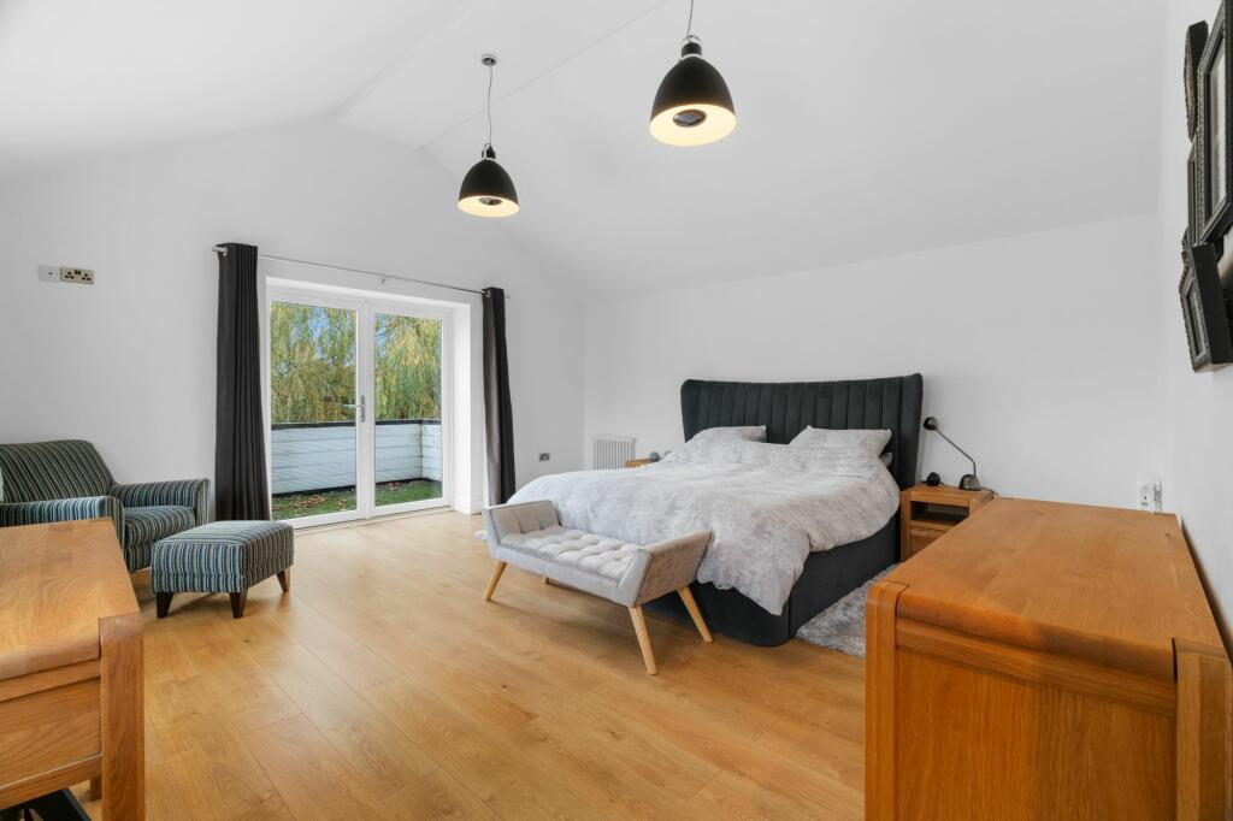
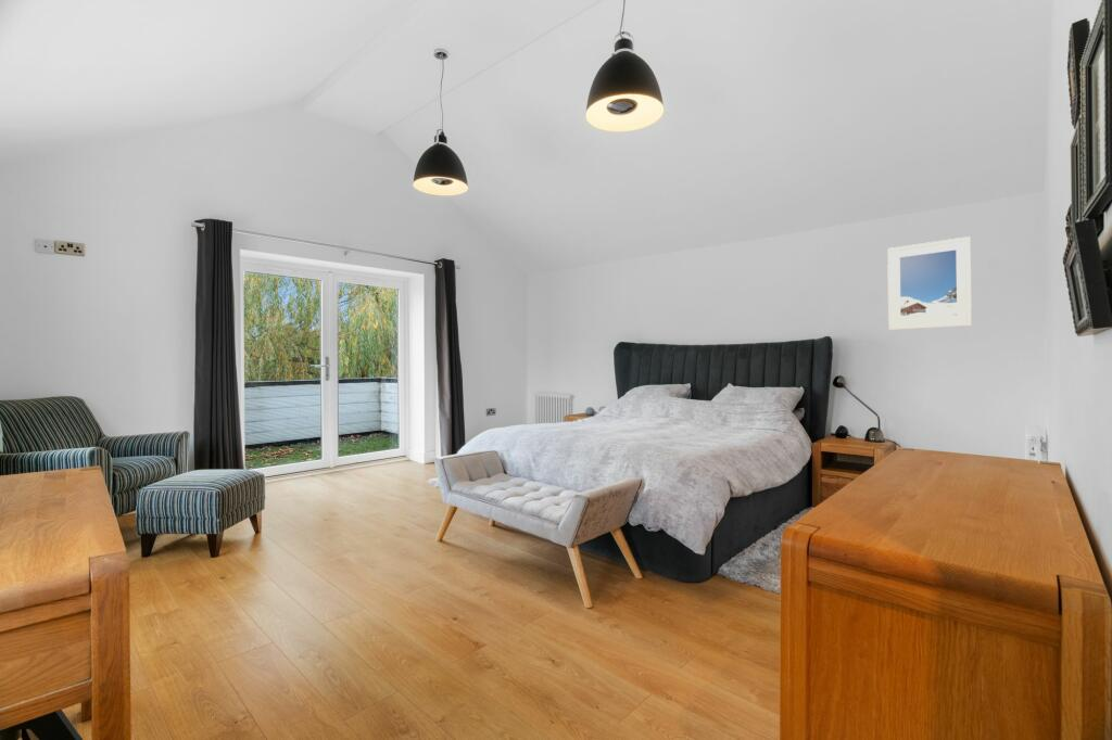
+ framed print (927, 285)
